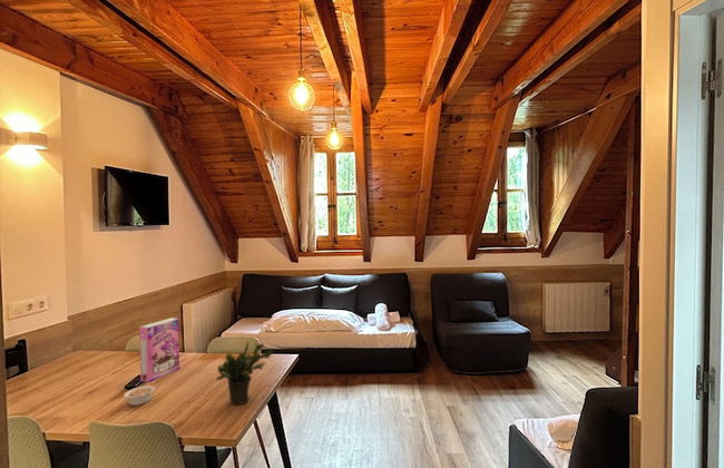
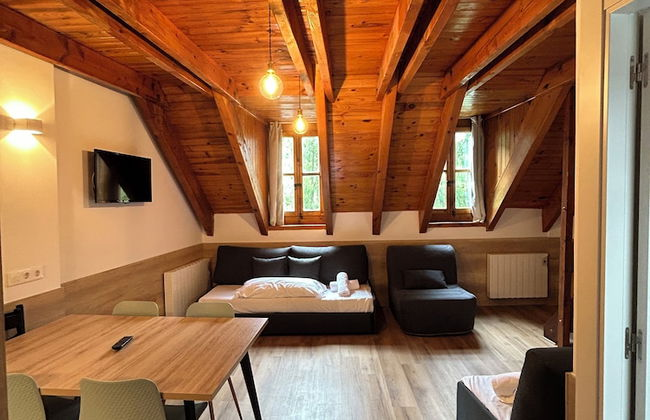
- cereal box (159, 348)
- potted plant (248, 368)
- legume (140, 394)
